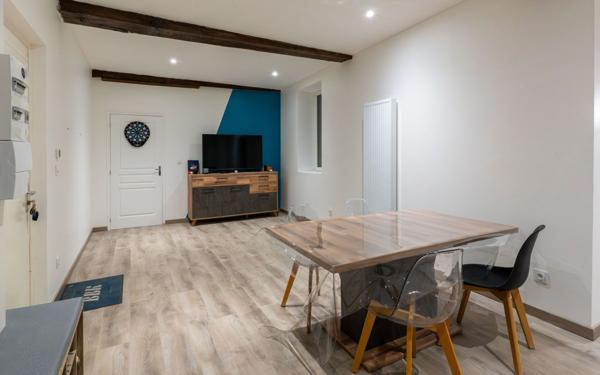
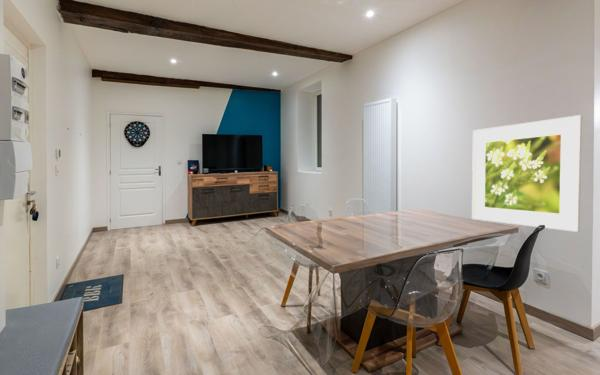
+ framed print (519, 174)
